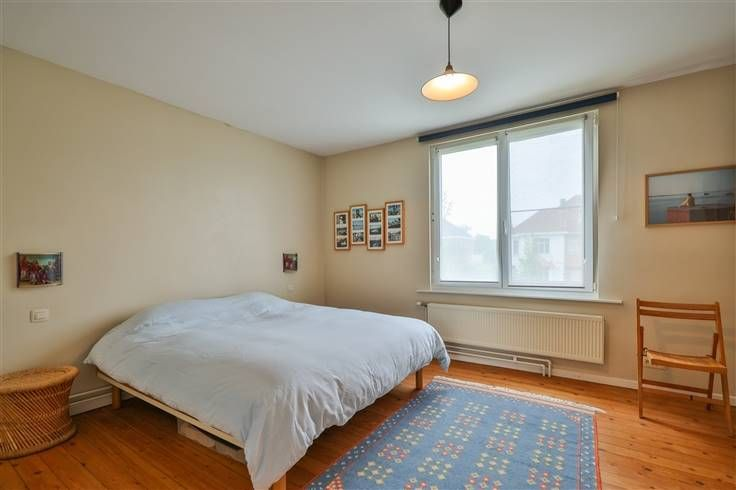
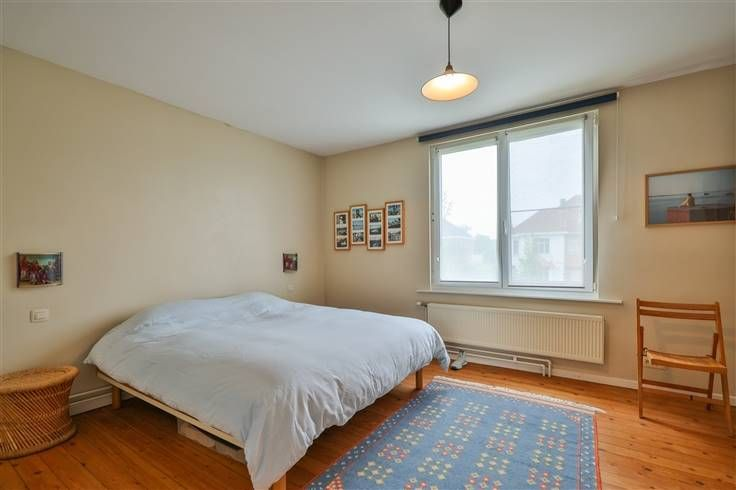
+ sneaker (458, 358)
